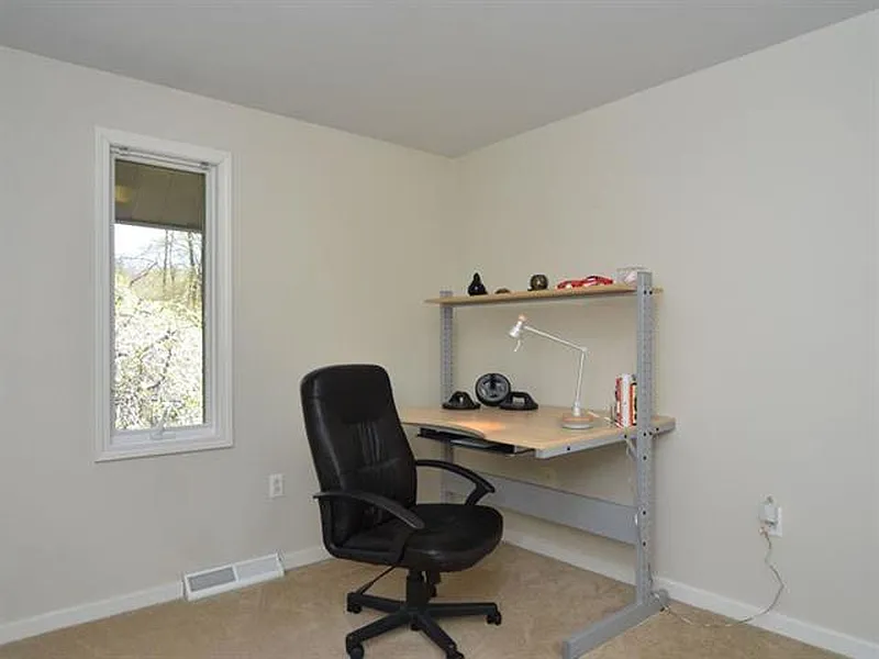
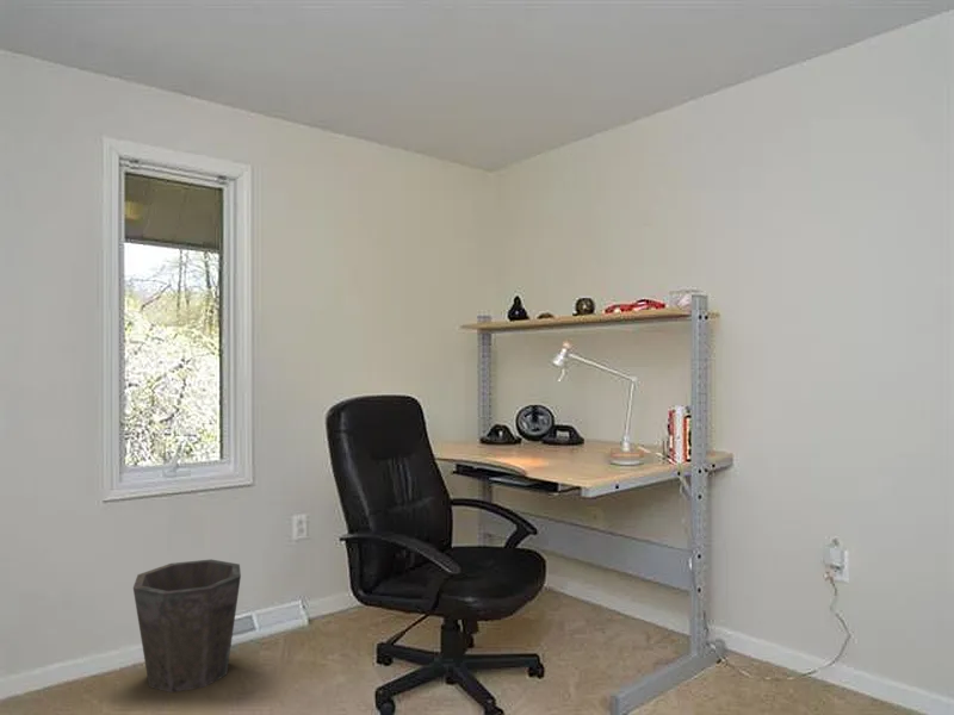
+ waste bin (188, 624)
